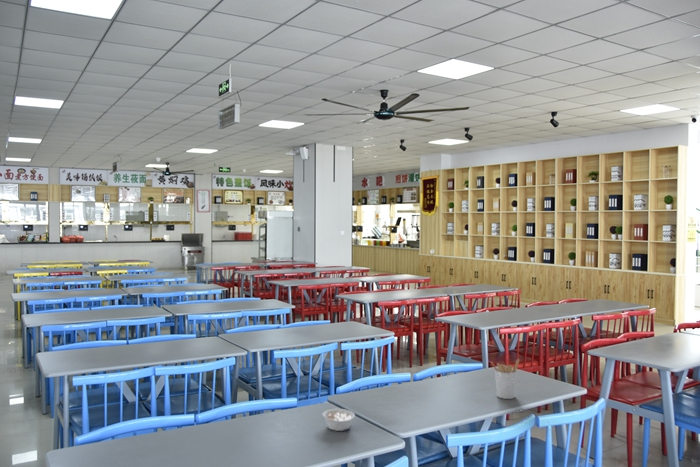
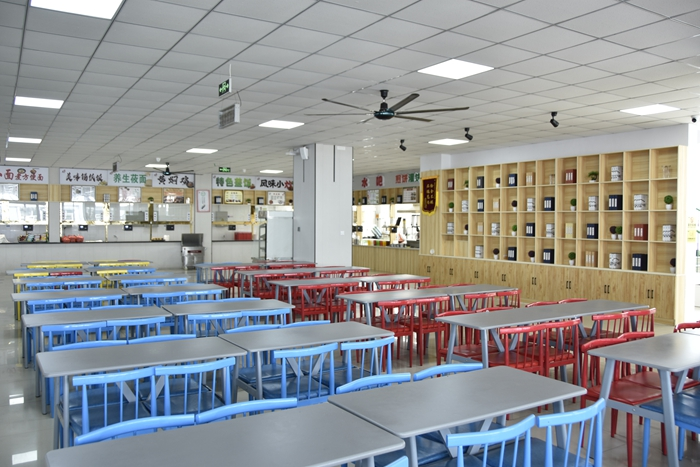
- legume (339, 419)
- utensil holder (505, 378)
